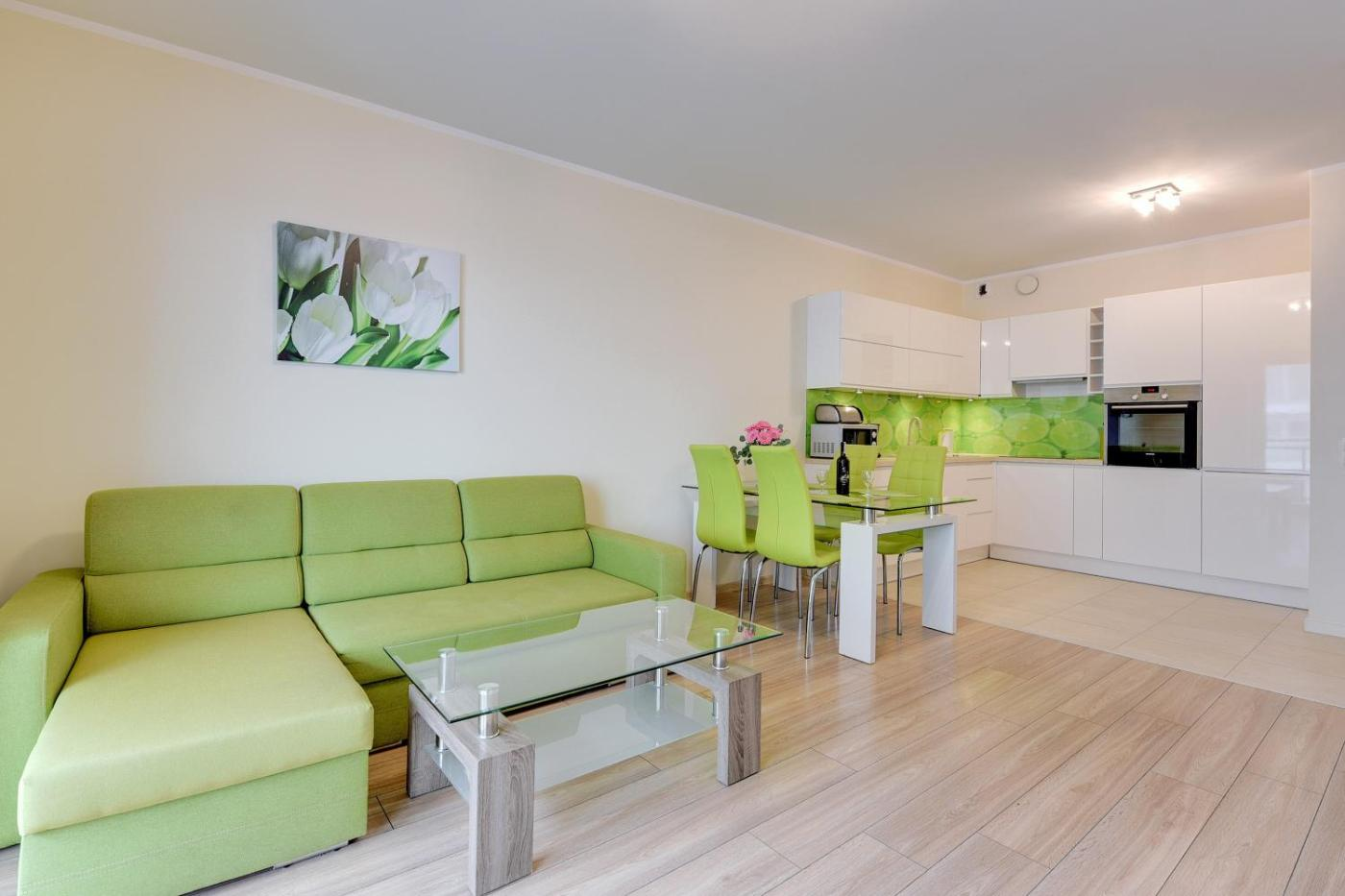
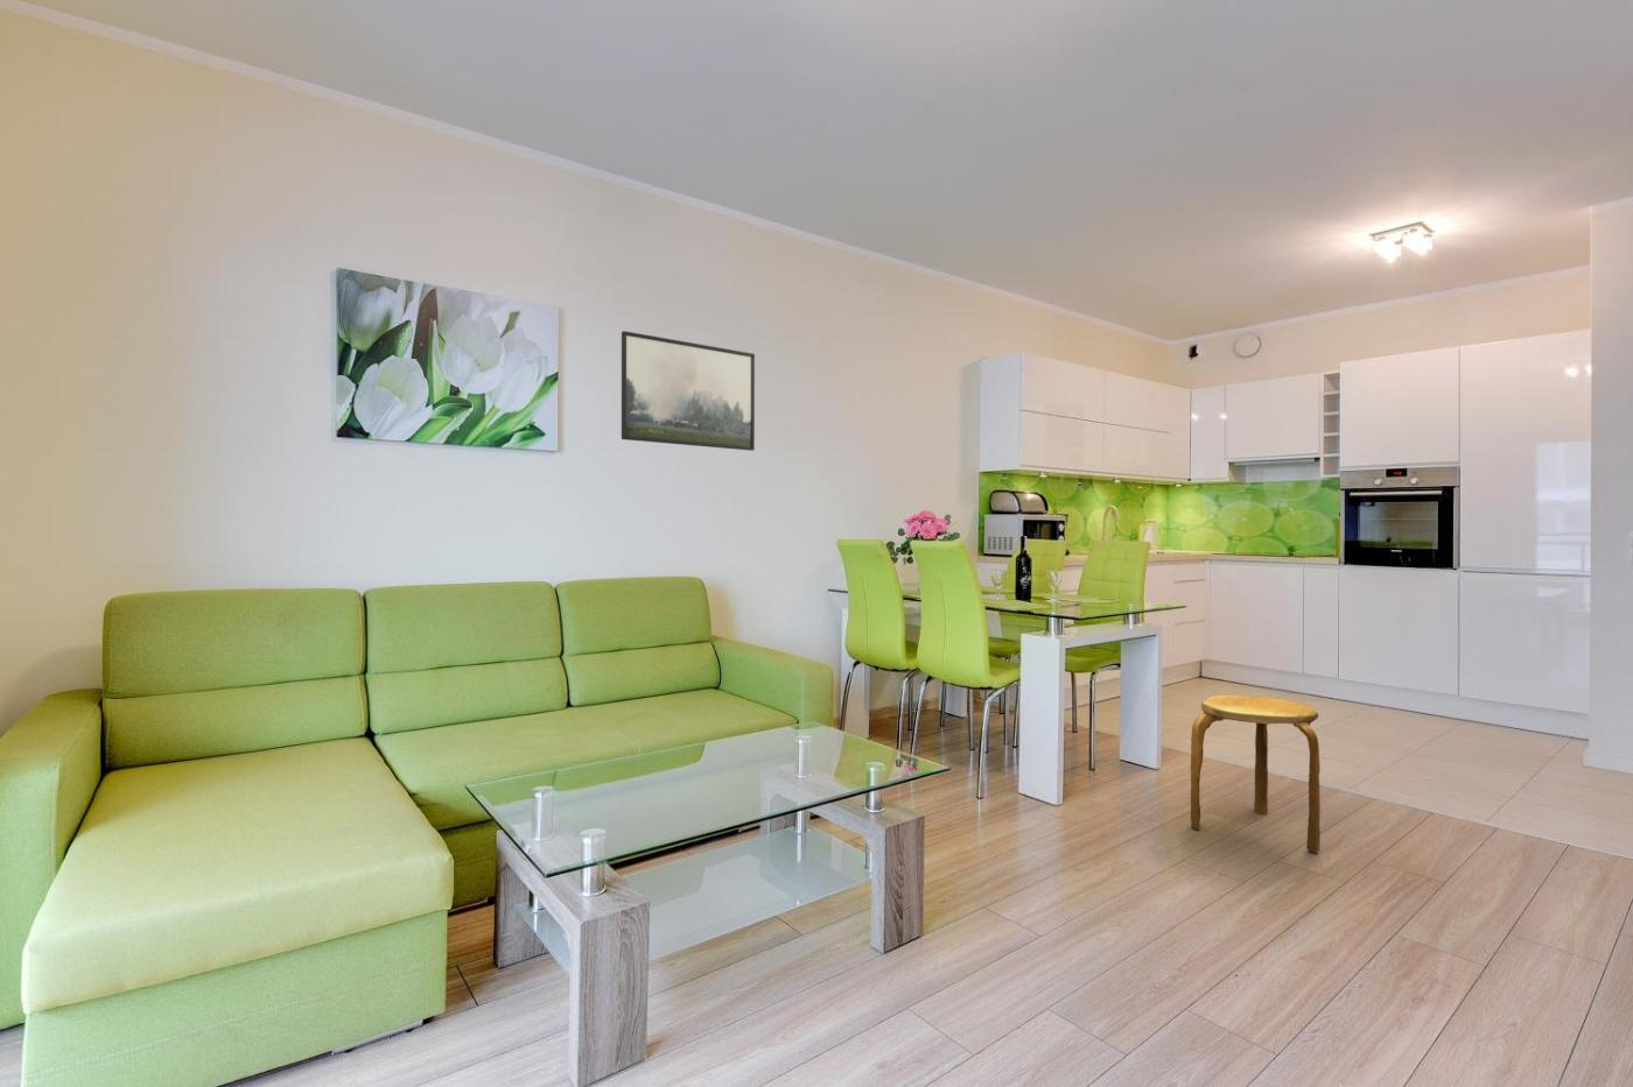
+ stool (1255, 766)
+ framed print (691, 394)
